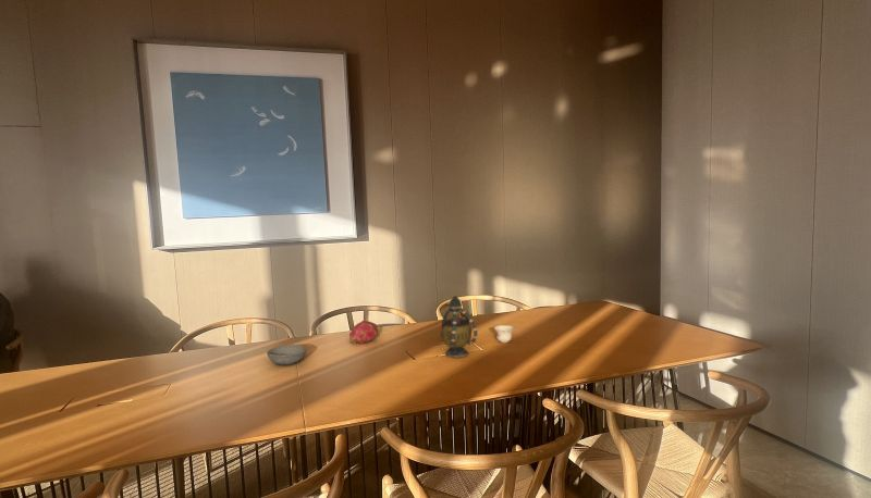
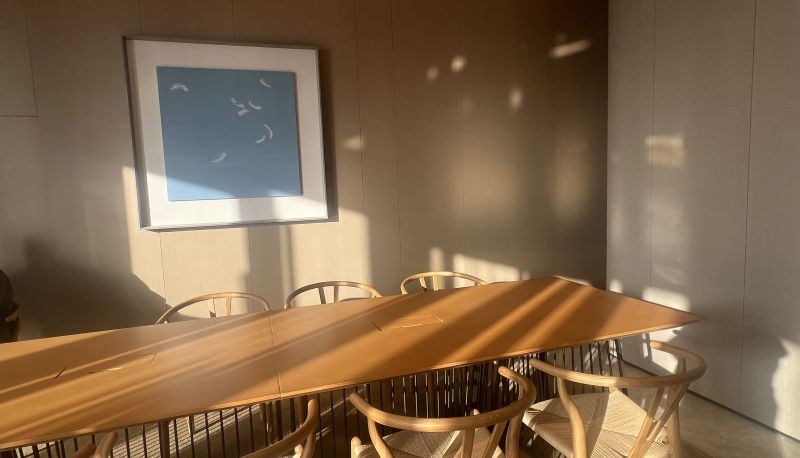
- teacup (503, 334)
- teapot (452, 322)
- bowl (287, 356)
- fruit (363, 331)
